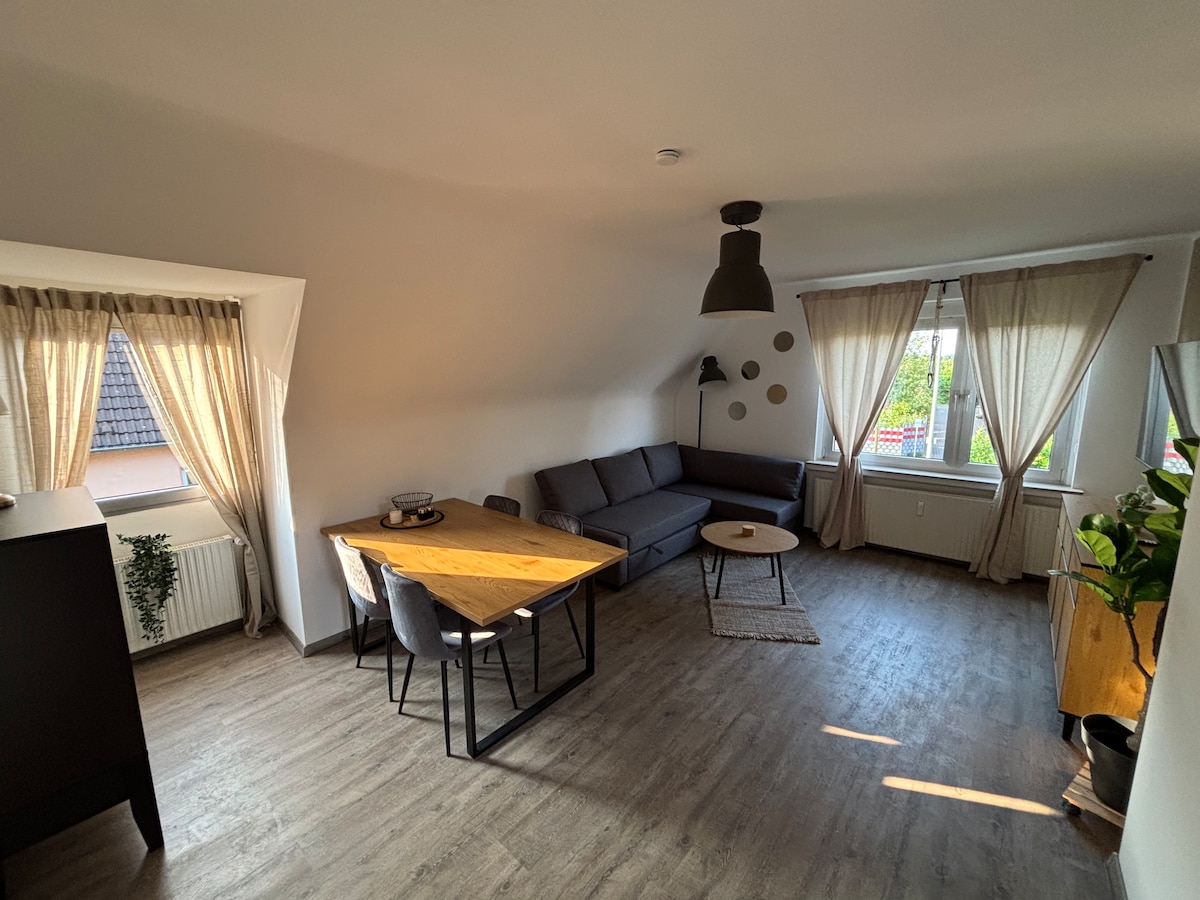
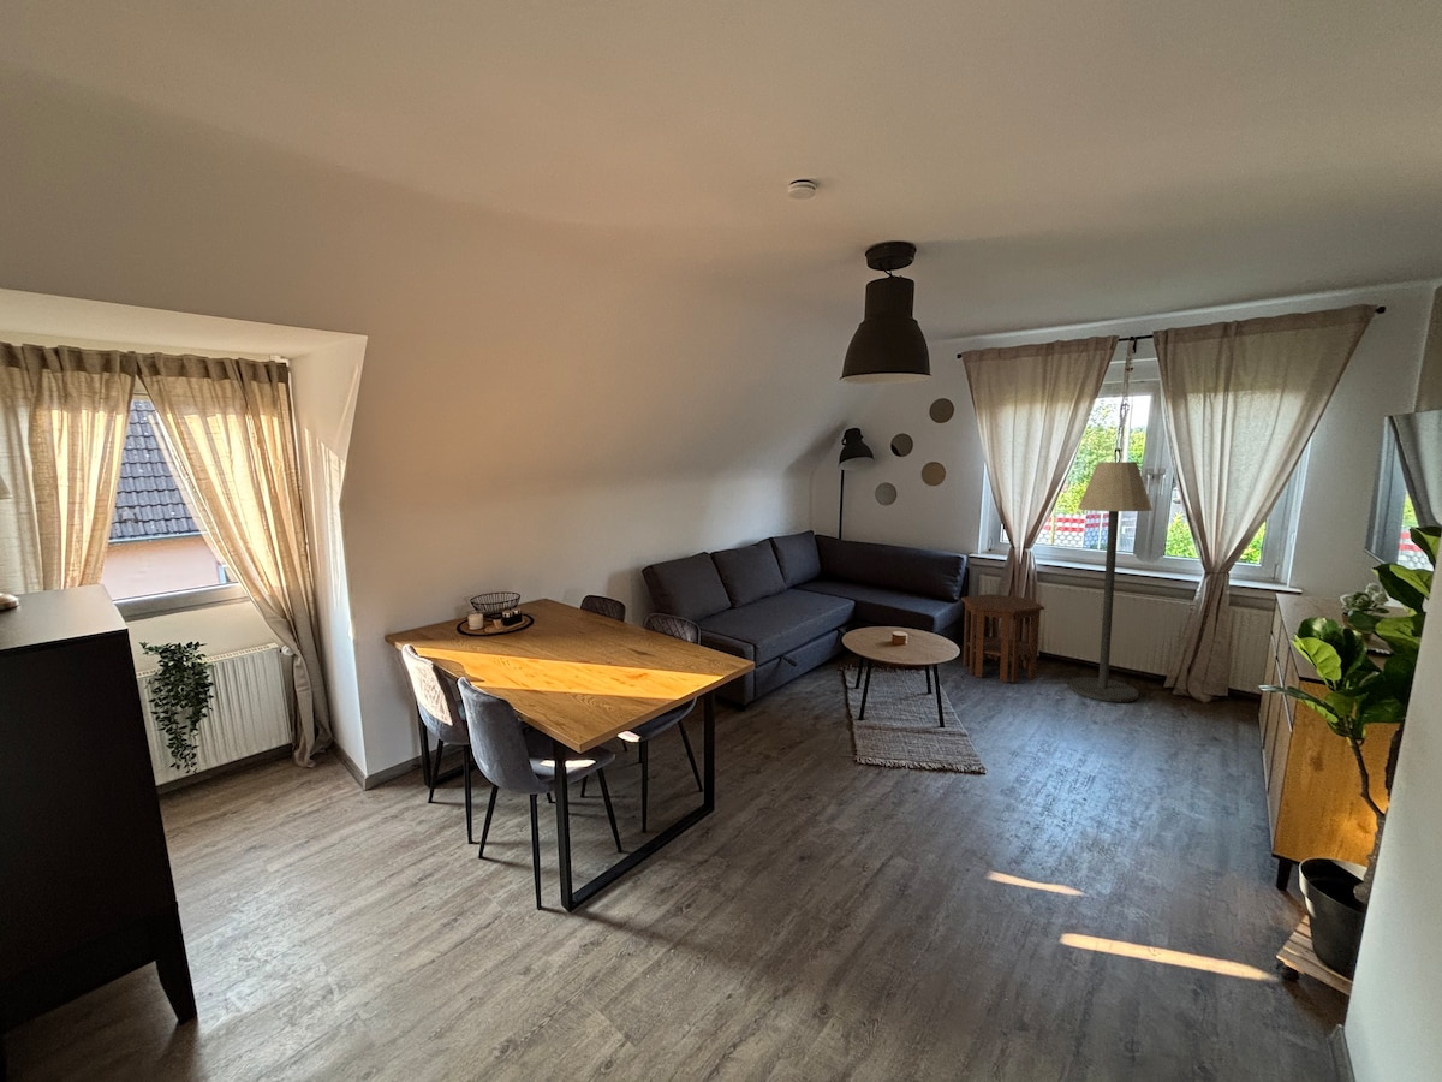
+ floor lamp (1109, 578)
+ side table (1000, 637)
